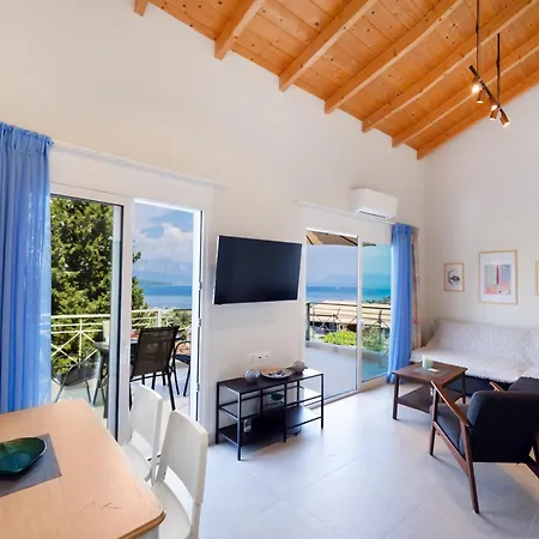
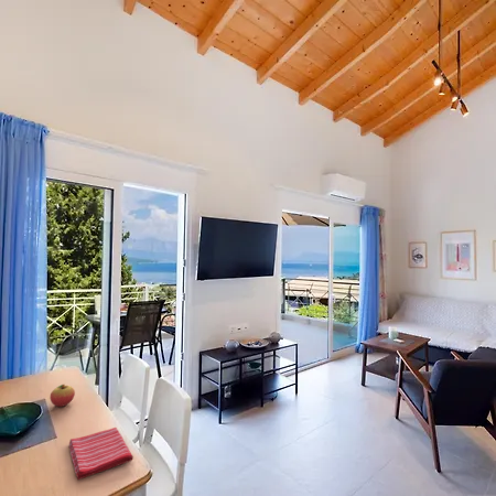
+ dish towel (99, 449)
+ fruit (62, 392)
